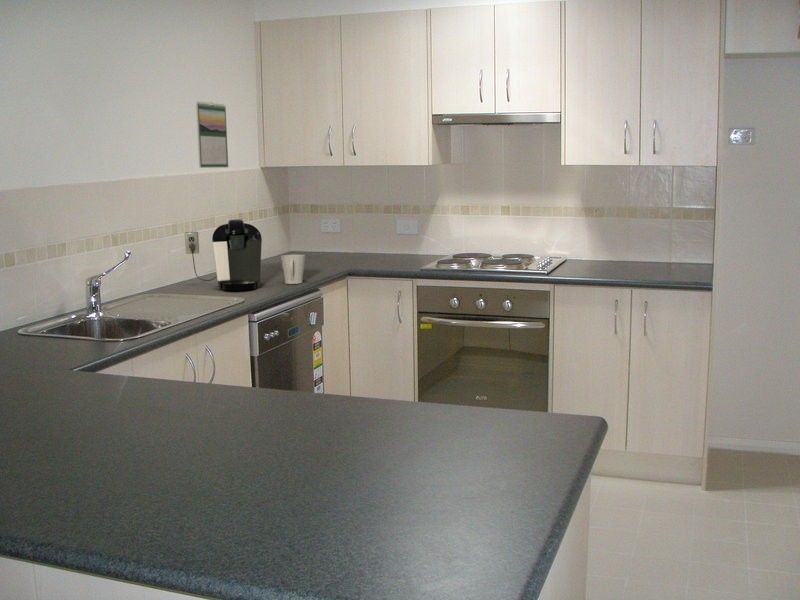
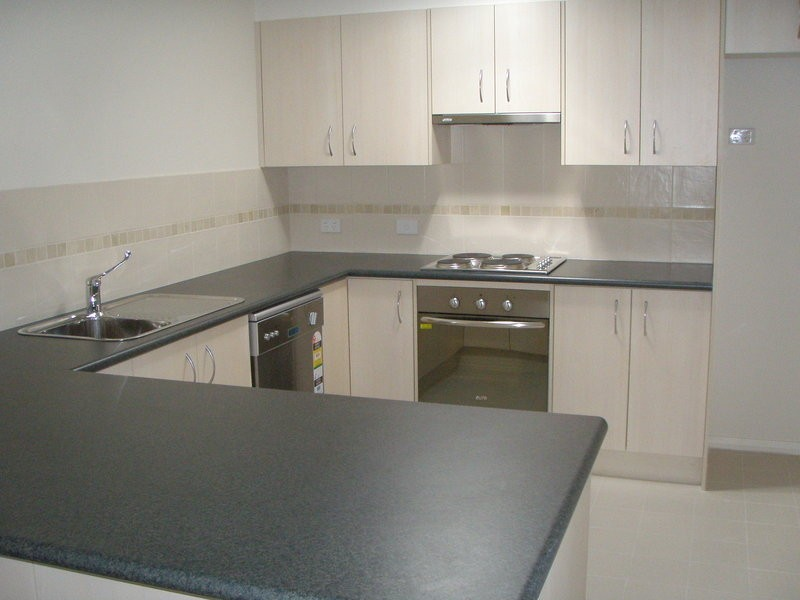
- mug (292, 269)
- coffee maker (223, 254)
- calendar (212, 134)
